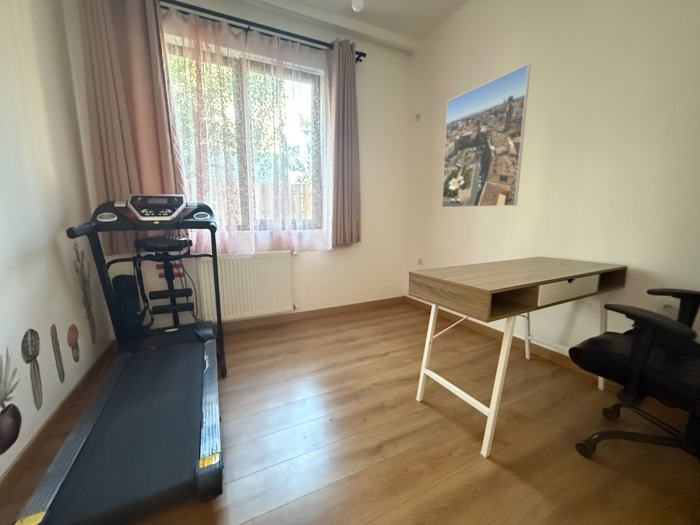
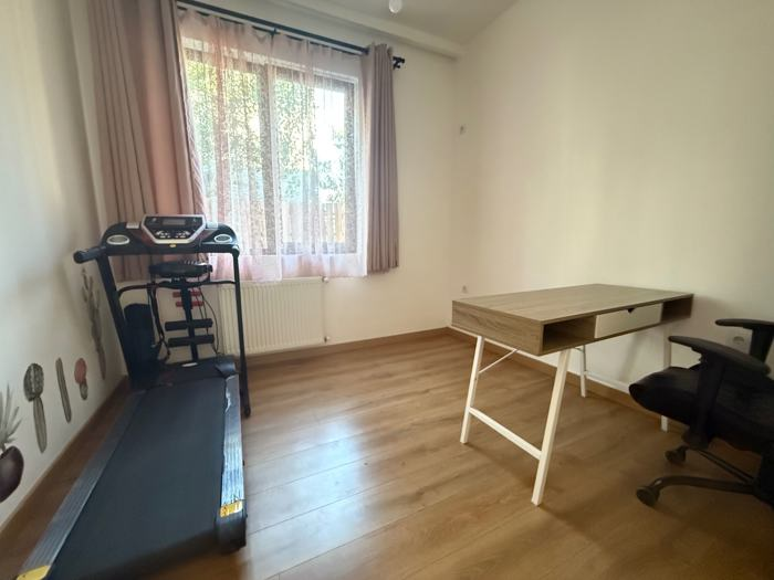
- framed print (478, 148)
